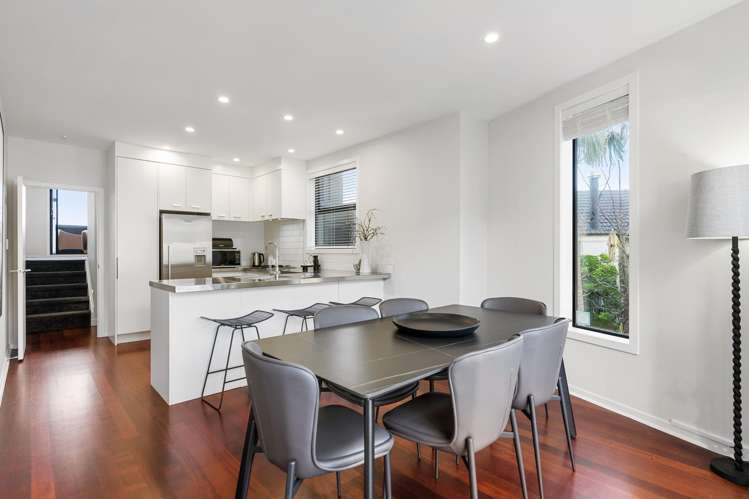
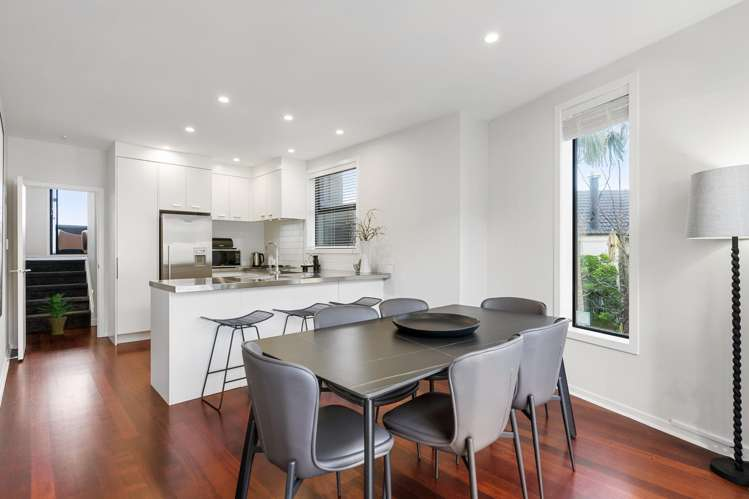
+ potted plant (57, 313)
